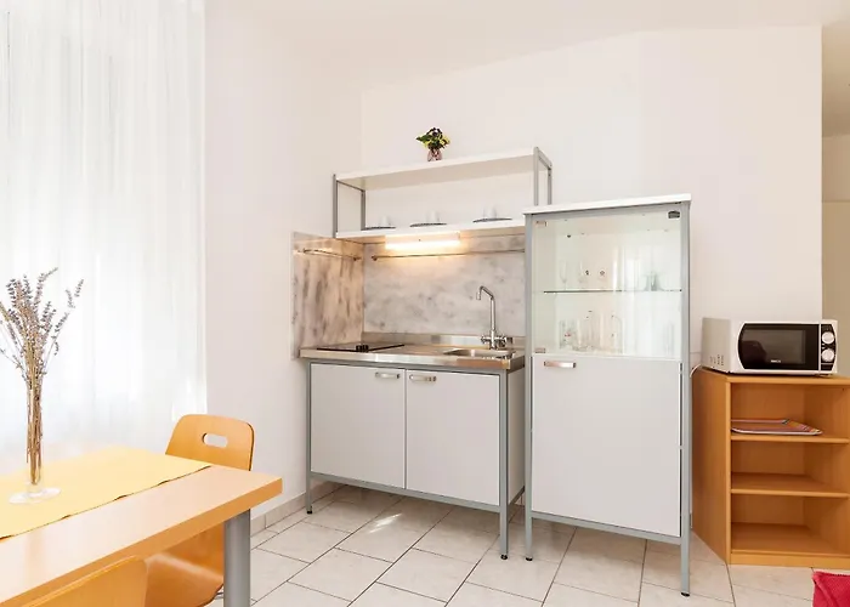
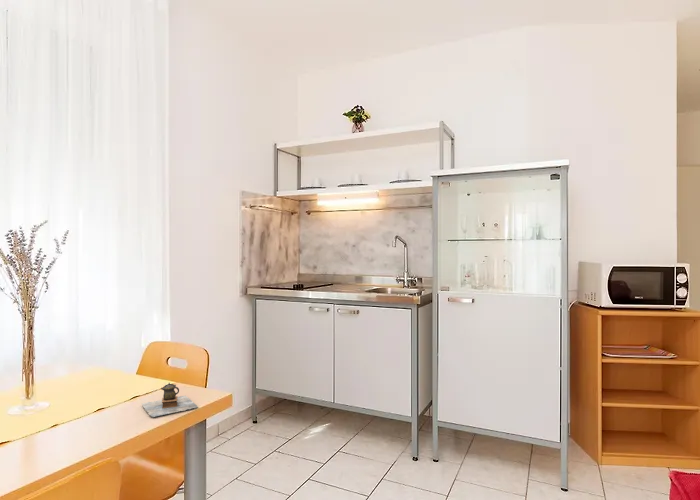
+ teapot (169, 394)
